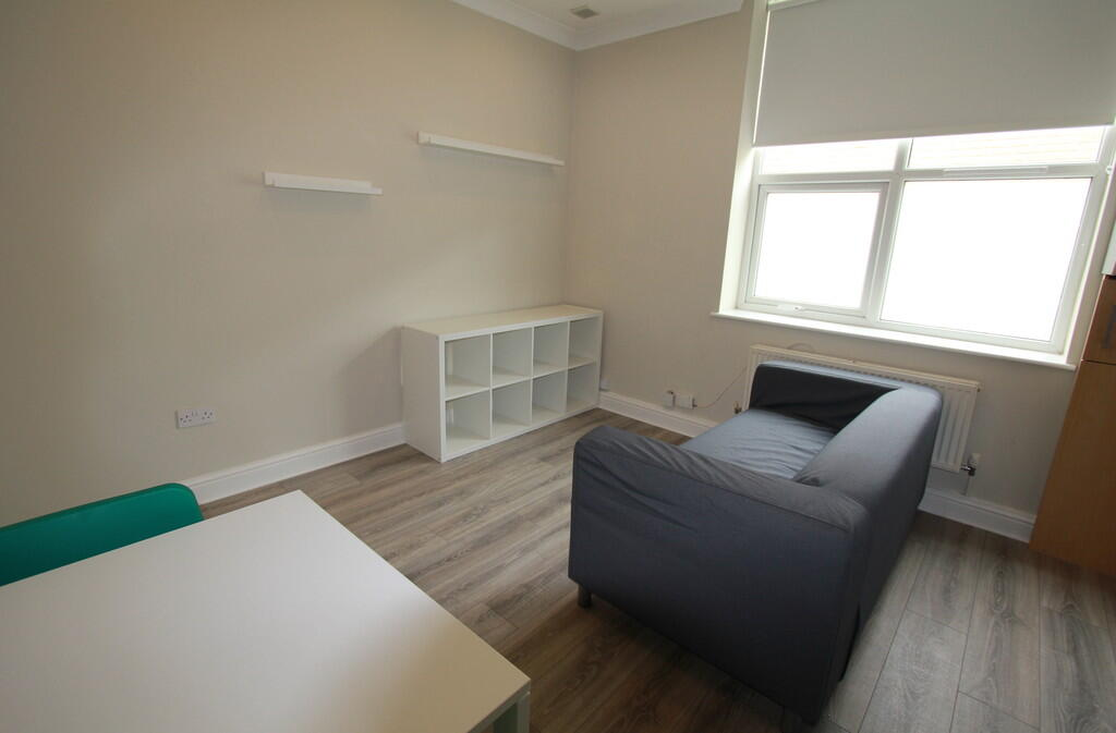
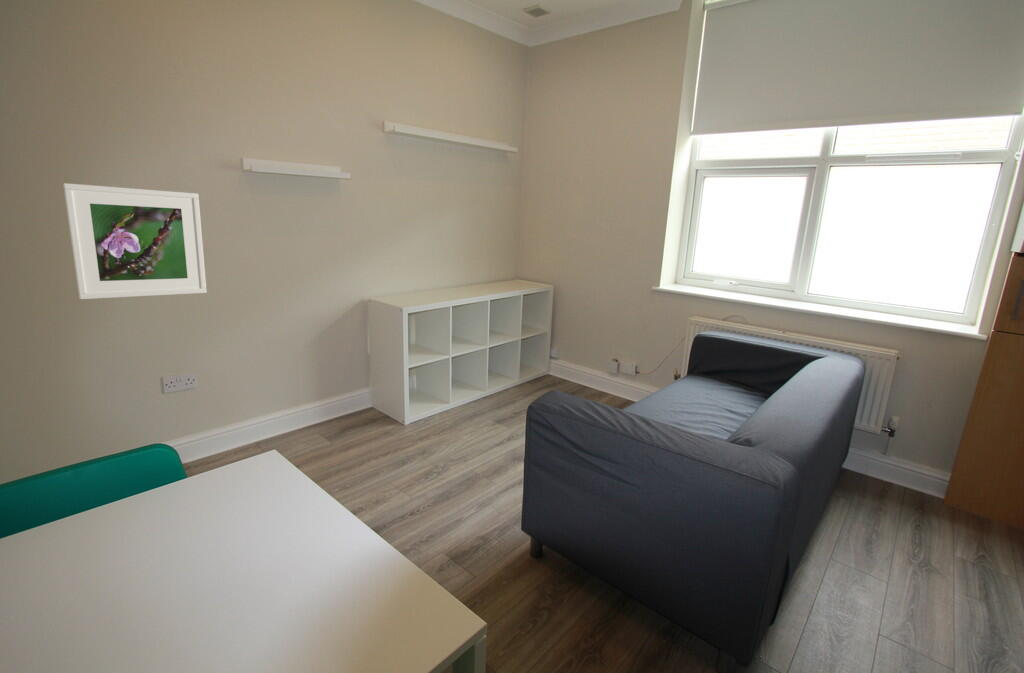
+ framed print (141, 243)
